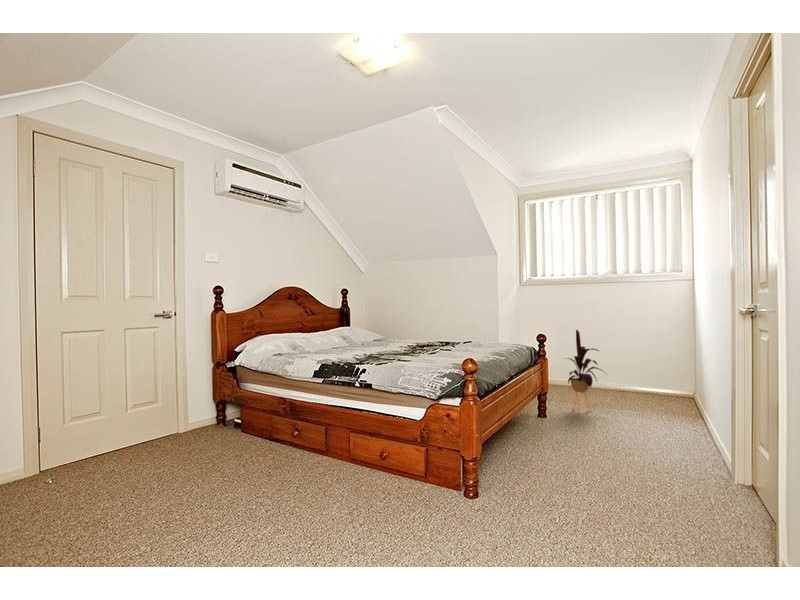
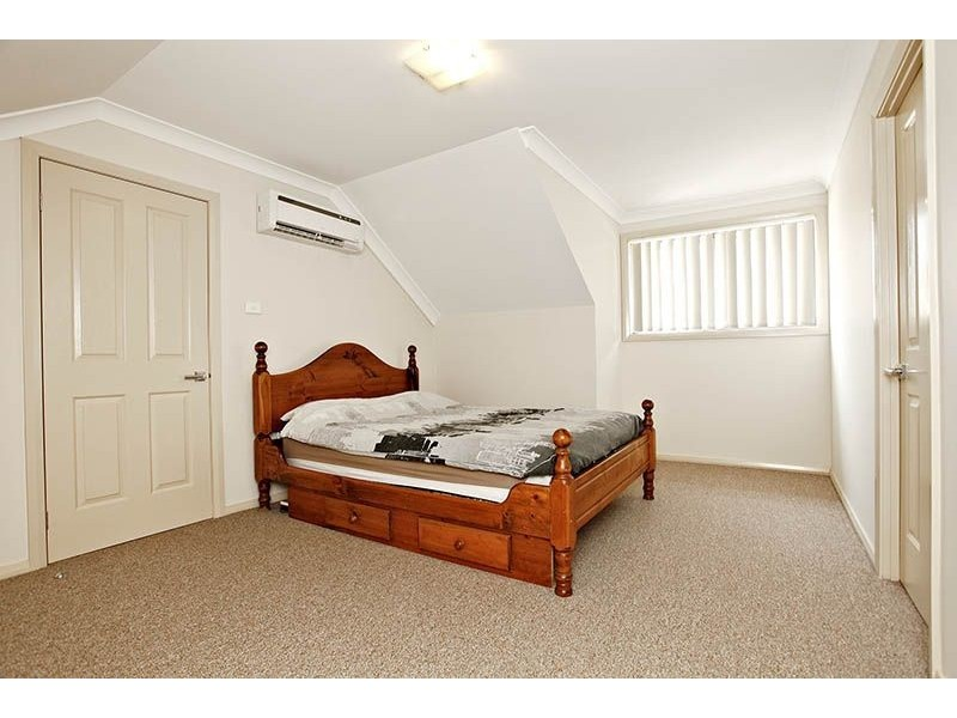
- house plant (584, 369)
